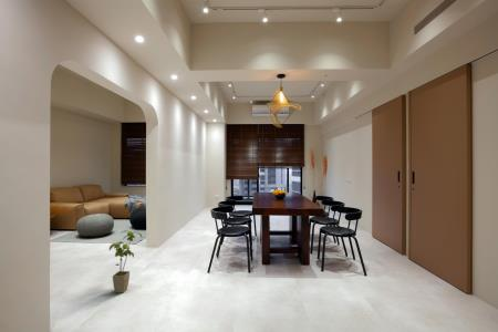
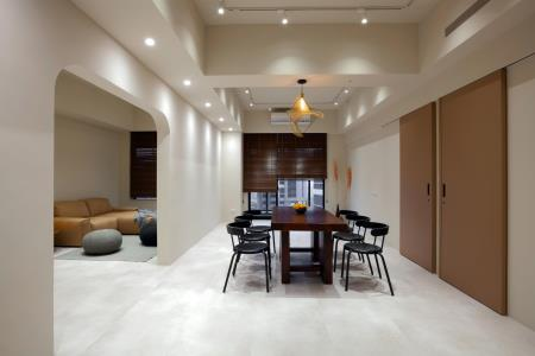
- house plant (125, 259)
